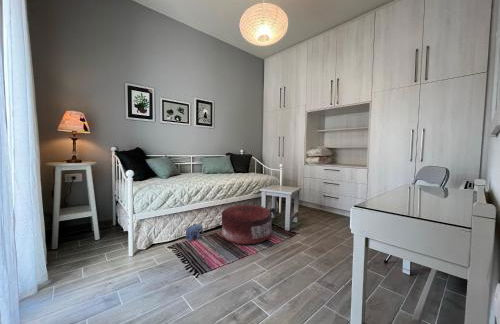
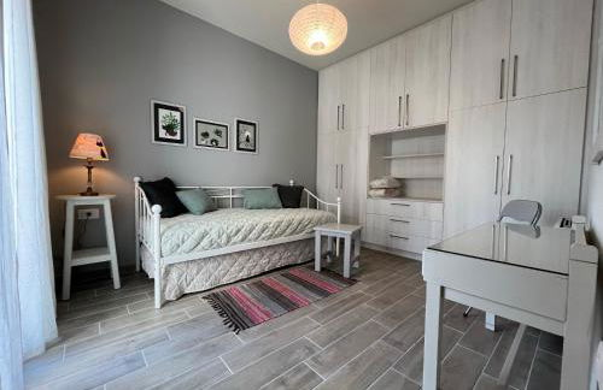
- pouf (247, 221)
- plush toy (194, 231)
